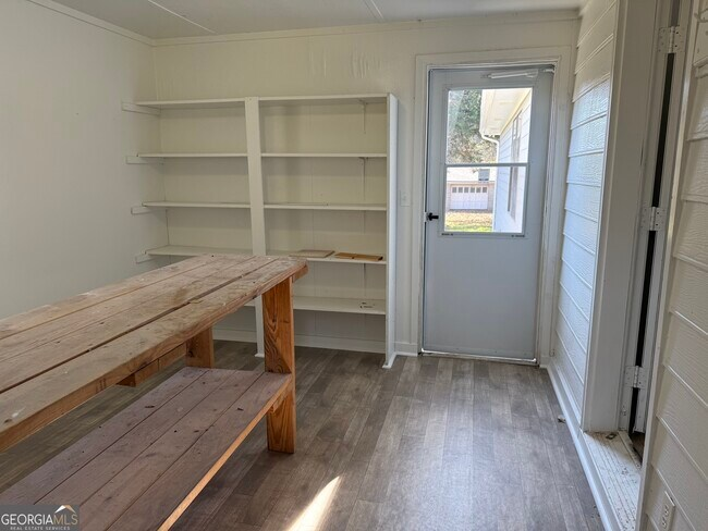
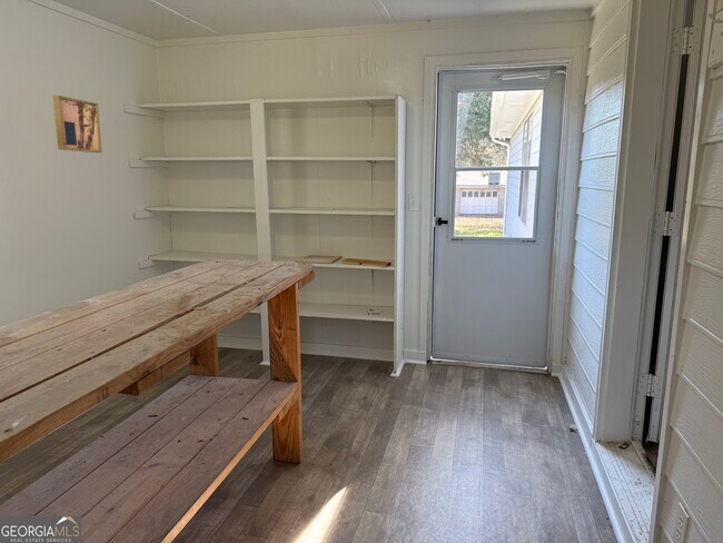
+ wall art (78, 126)
